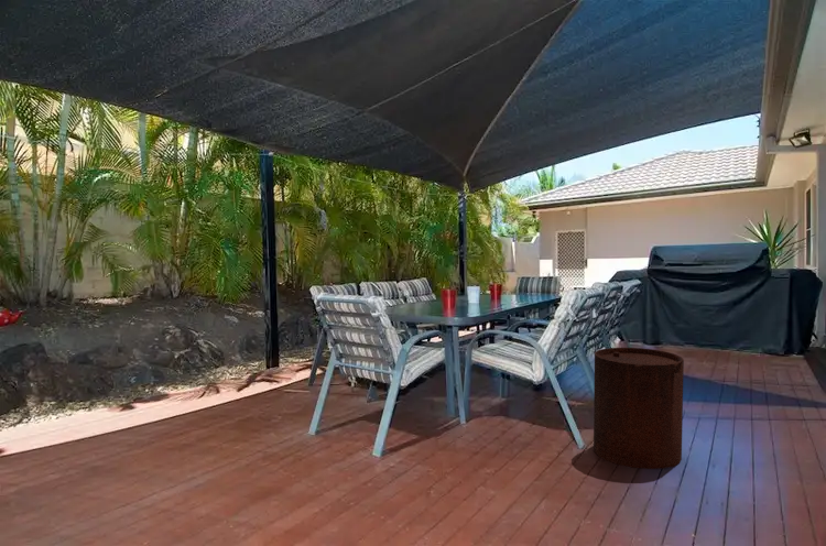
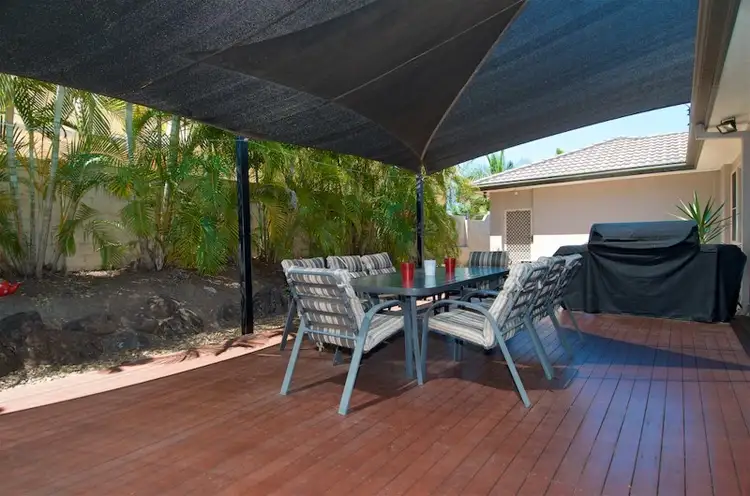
- trash can (637, 404)
